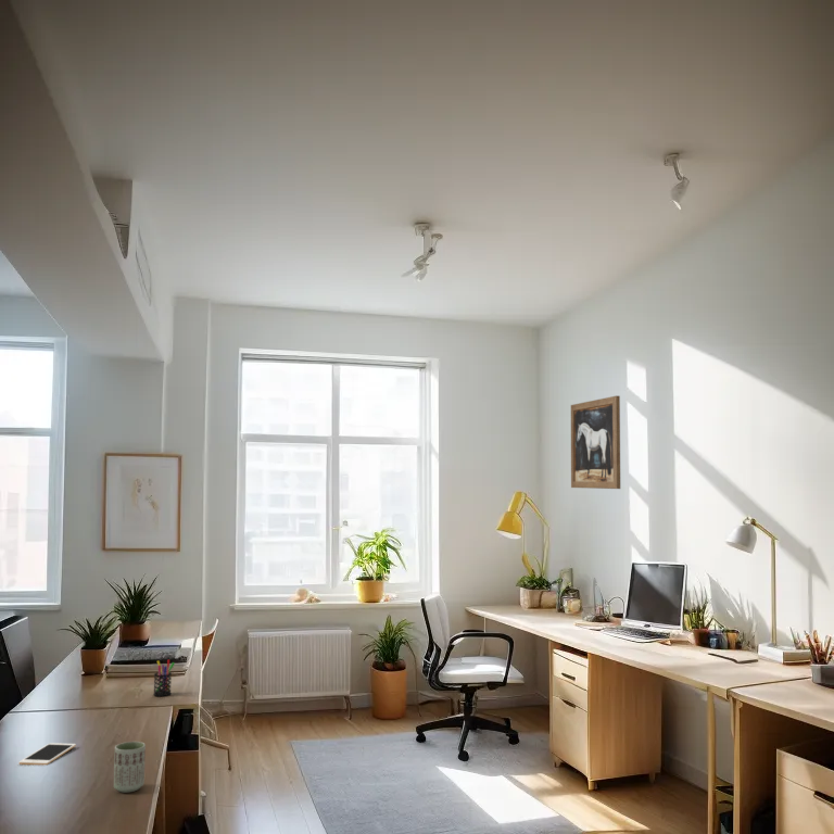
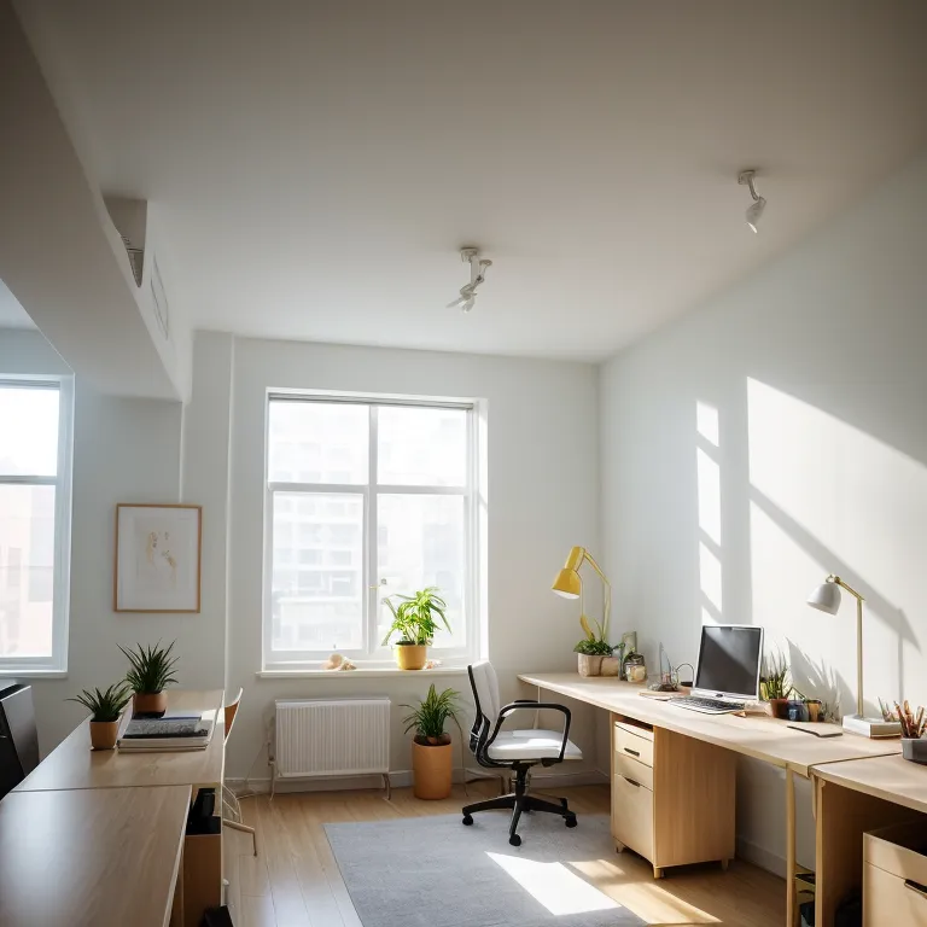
- cup (129, 767)
- pen holder (165, 675)
- cell phone (48, 754)
- wall art (593, 444)
